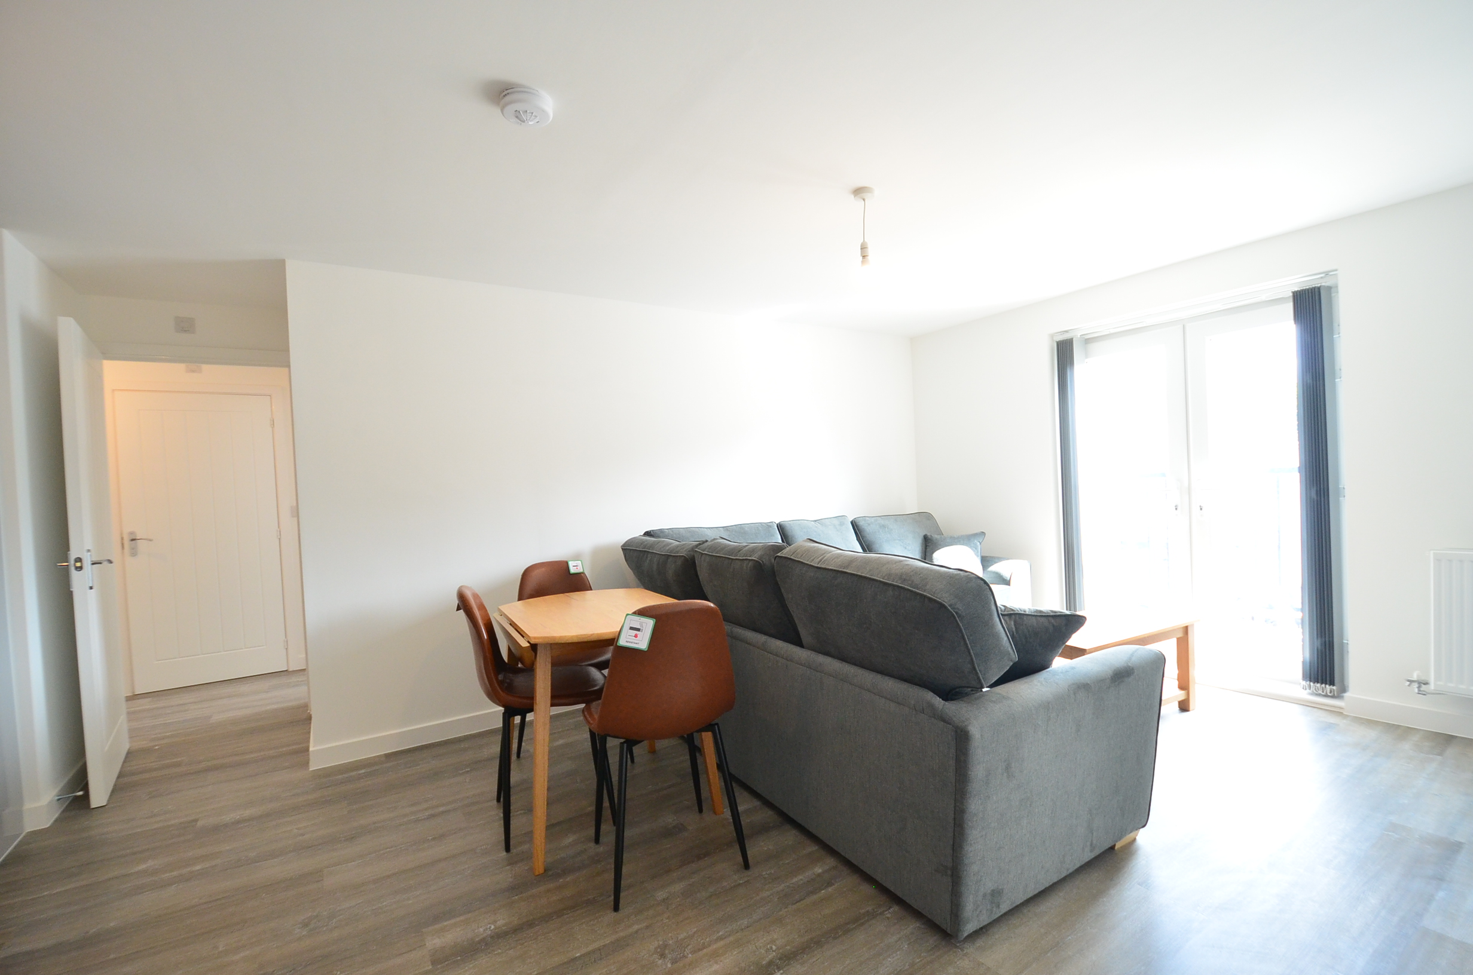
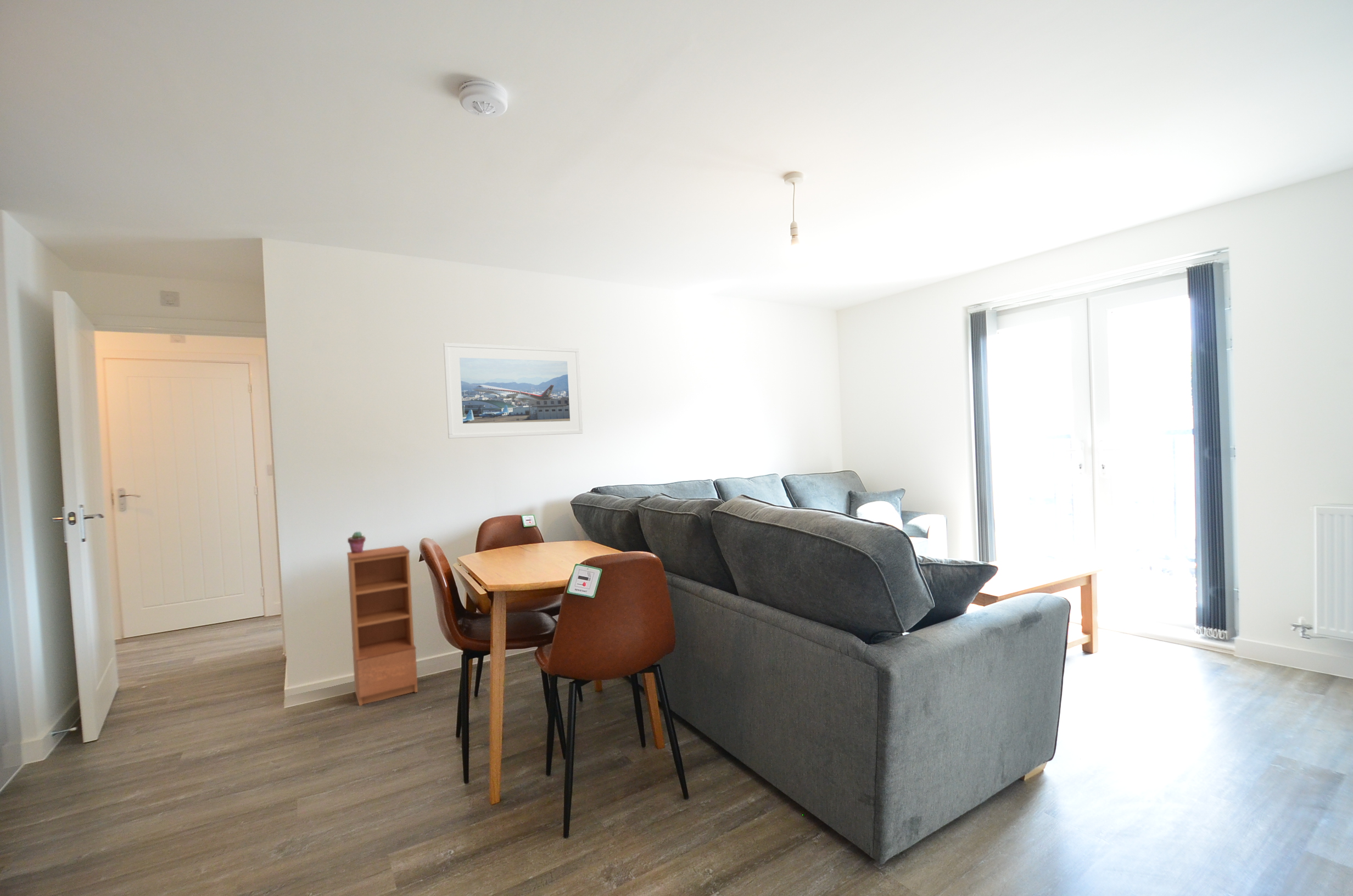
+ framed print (517, 391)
+ potted succulent (356, 541)
+ bookcase (382, 622)
